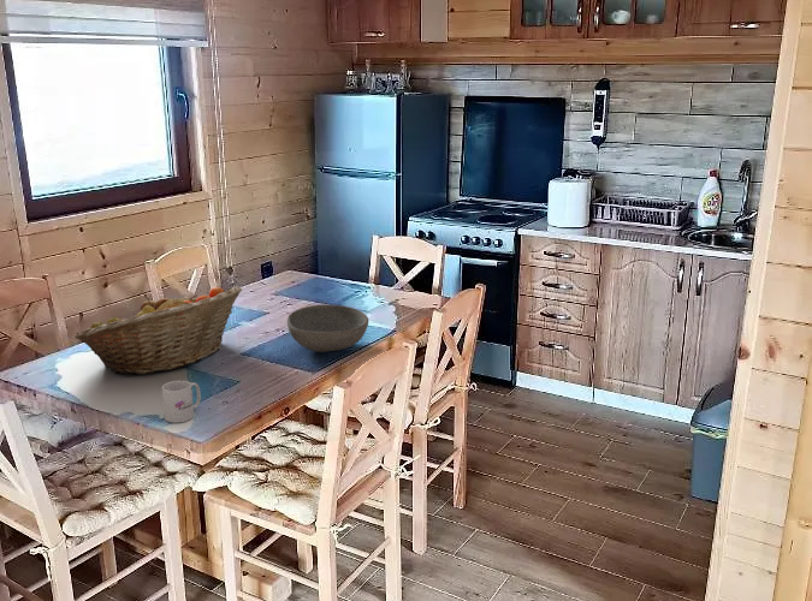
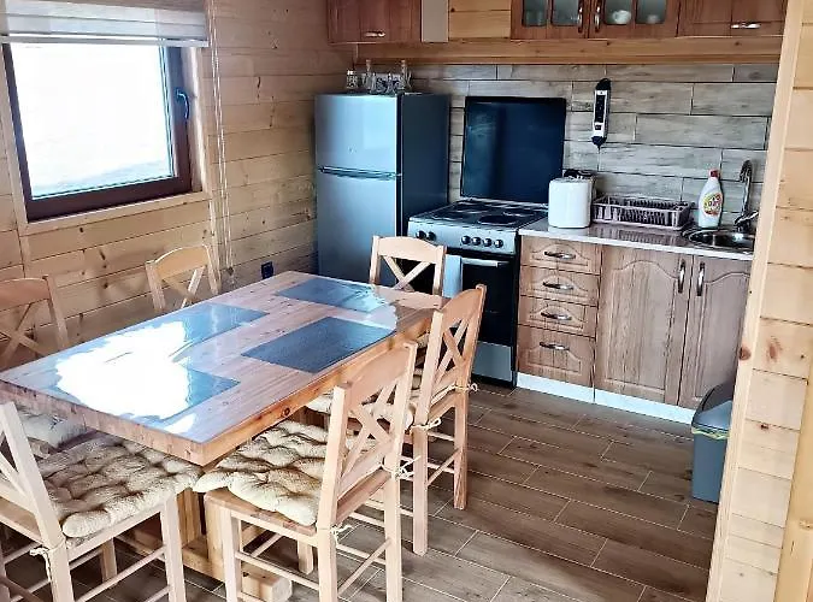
- bowl (328, 332)
- fruit basket (164, 323)
- mug (183, 399)
